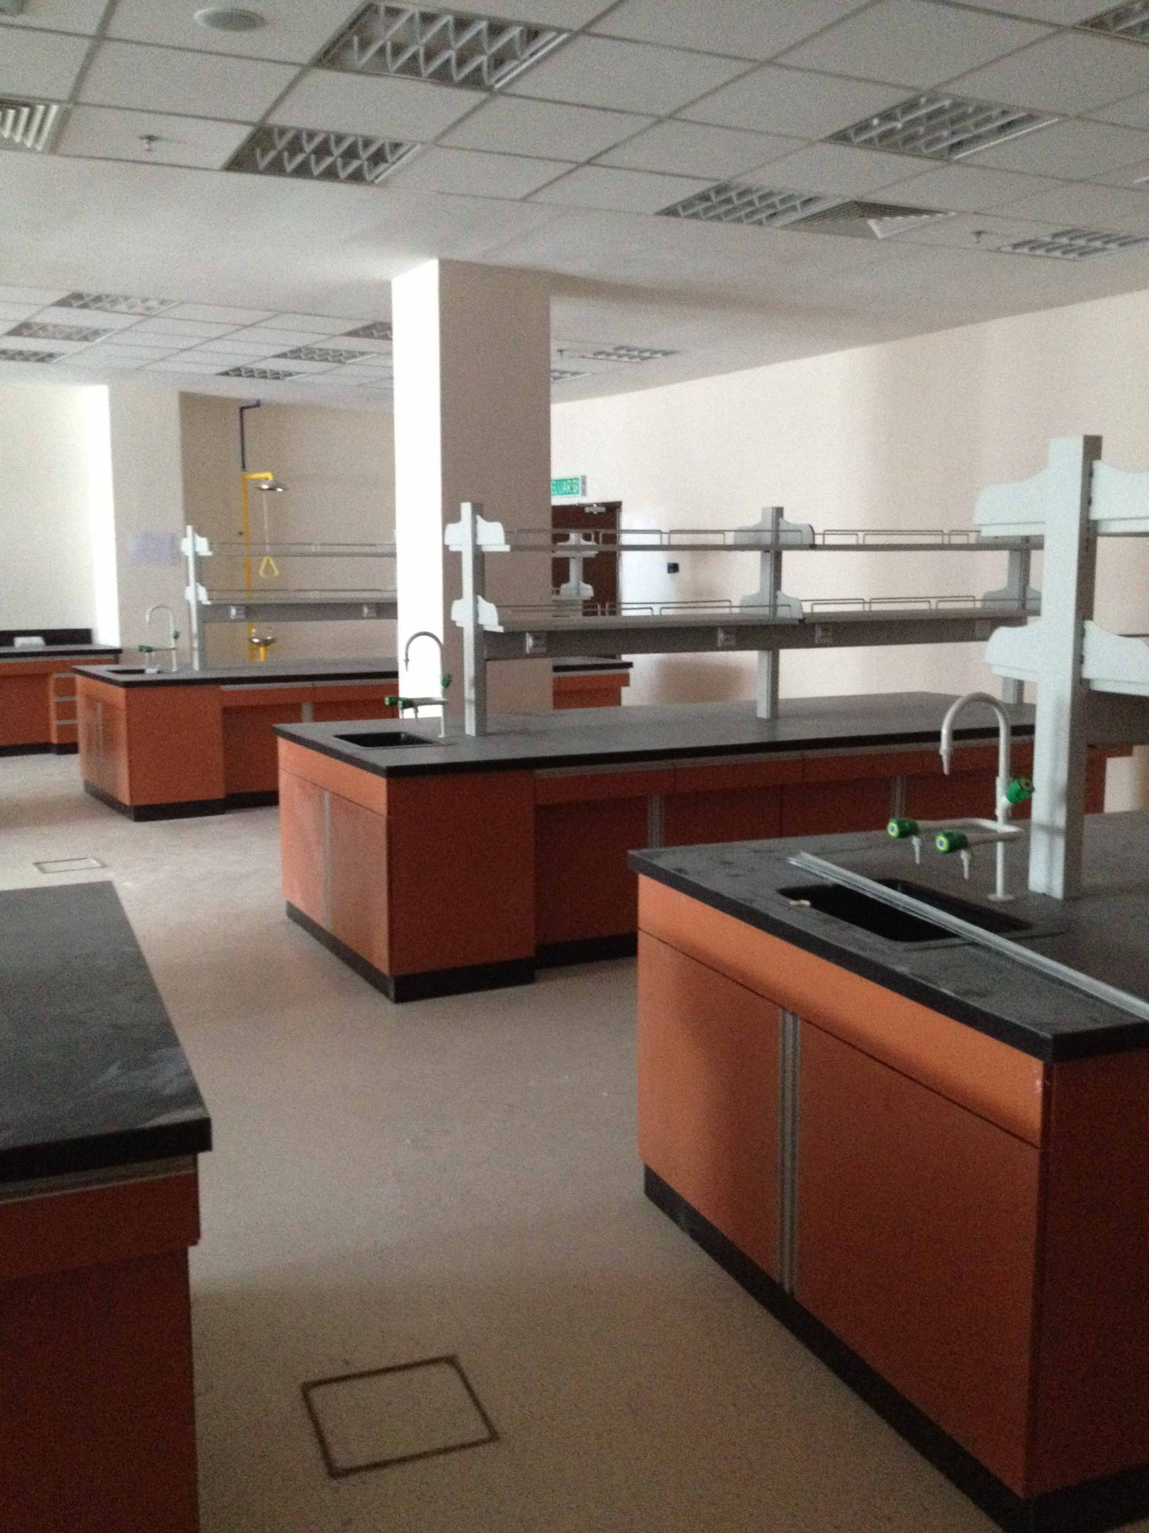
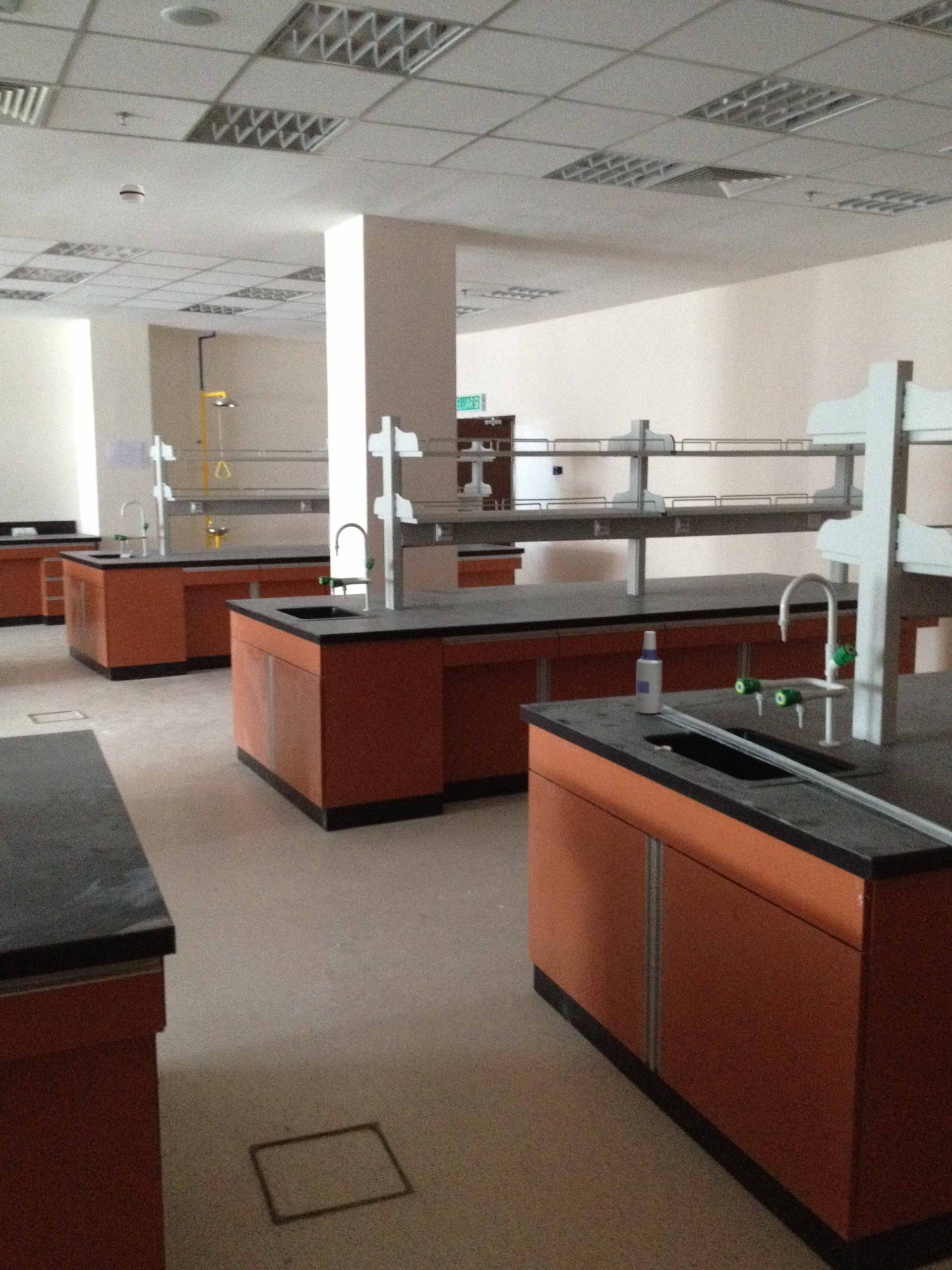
+ spray bottle (649, 672)
+ smoke detector (132, 194)
